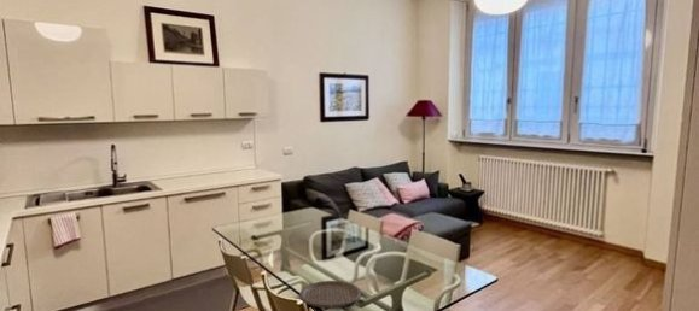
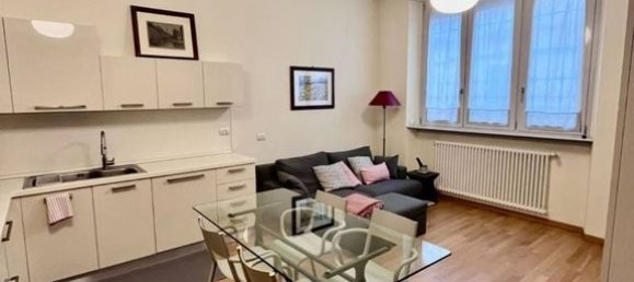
- plate (330, 294)
